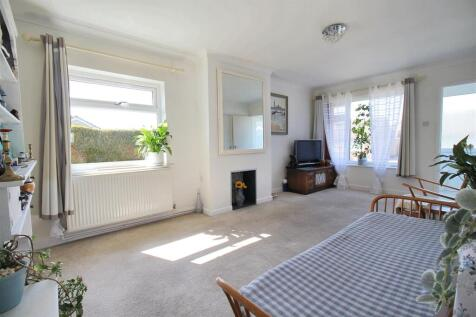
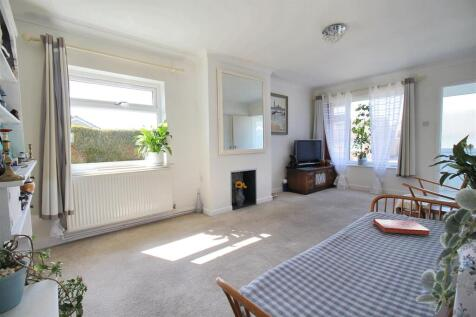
+ hardback book (399, 226)
